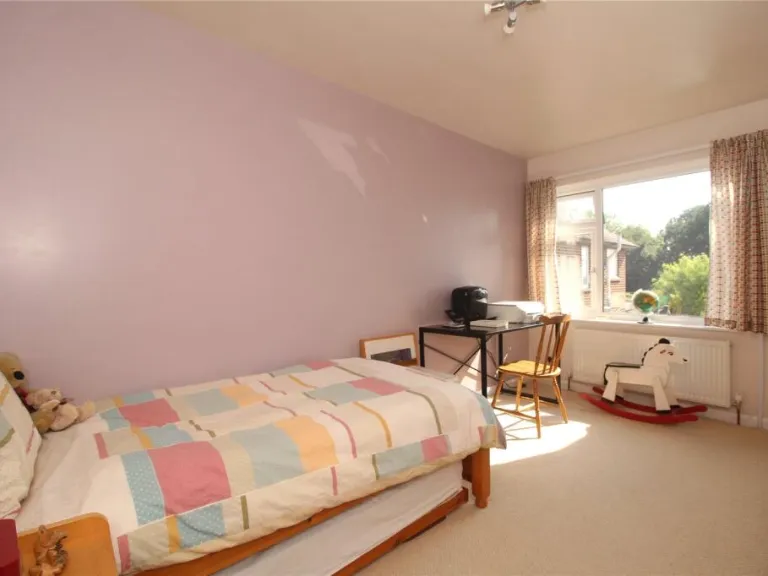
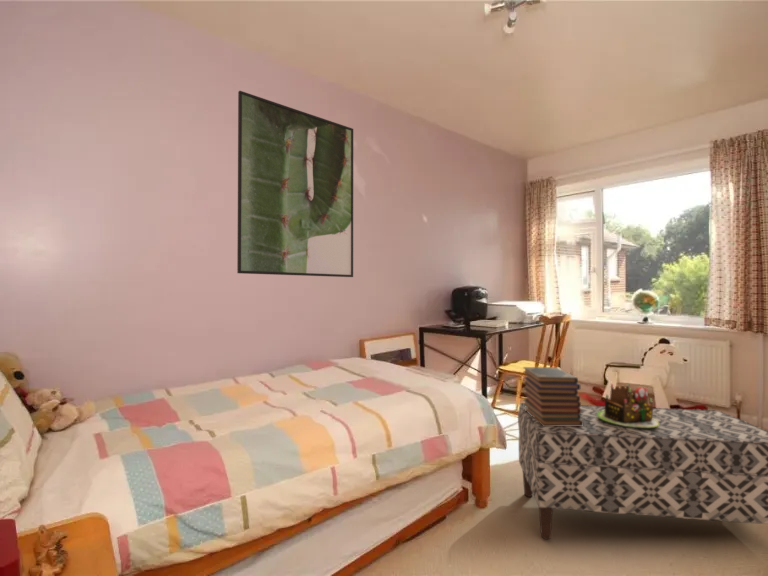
+ book stack (549, 394)
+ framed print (301, 193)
+ bench (637, 470)
+ toy castle (626, 402)
